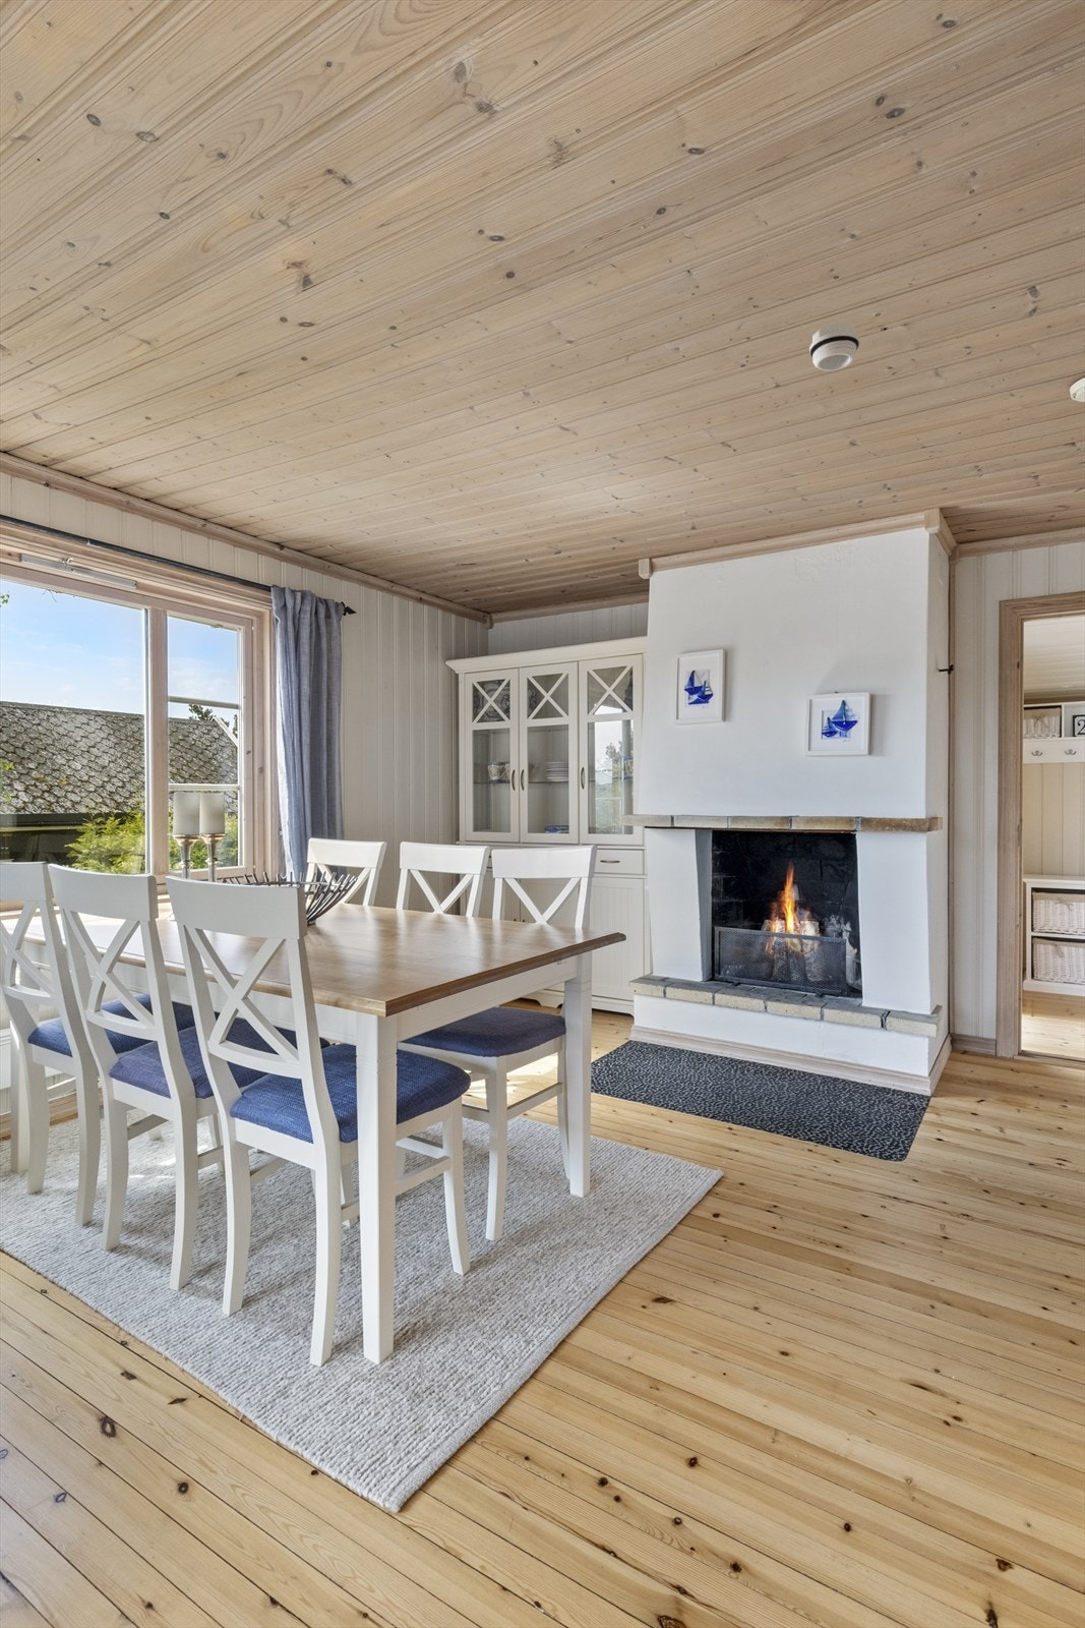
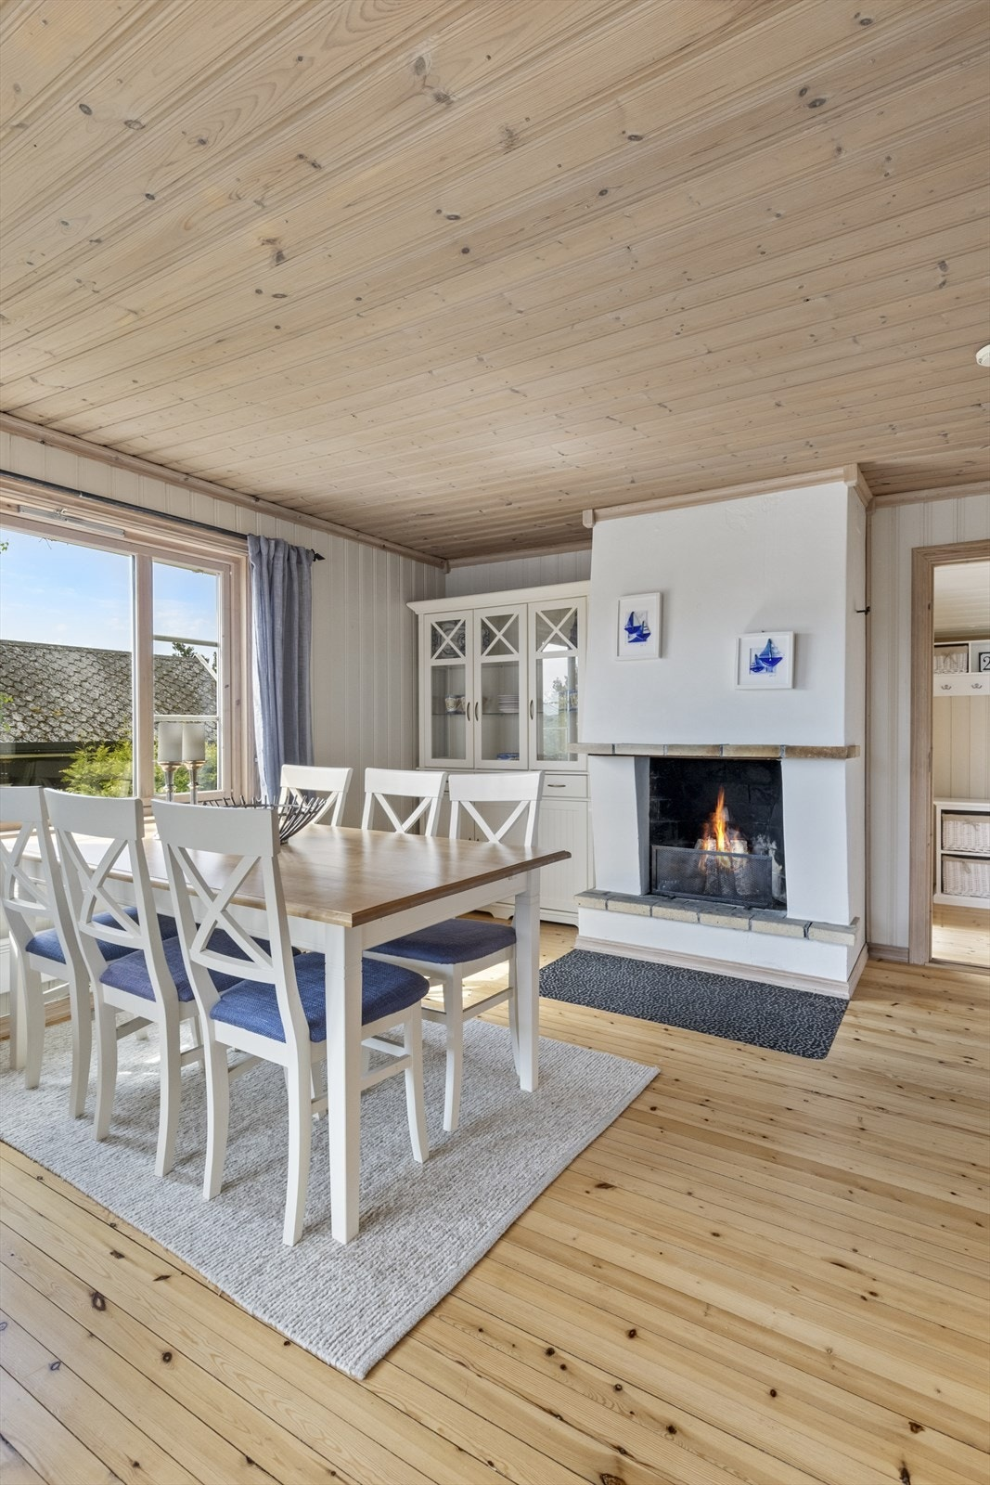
- smoke detector (834, 348)
